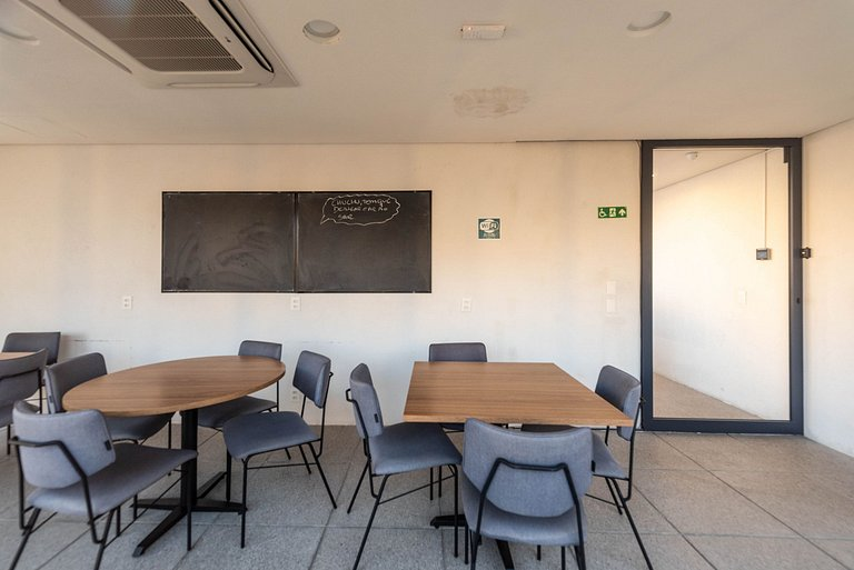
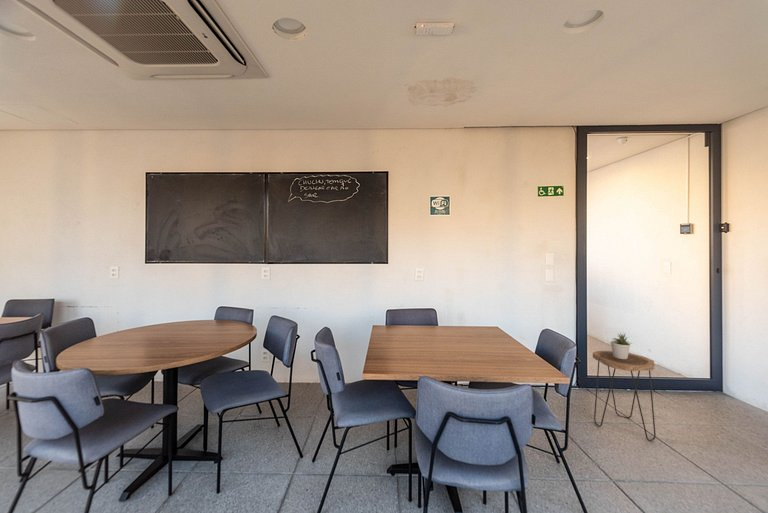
+ side table (613, 393)
+ potted plant (621, 345)
